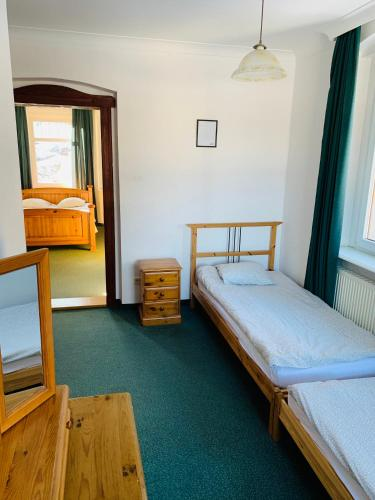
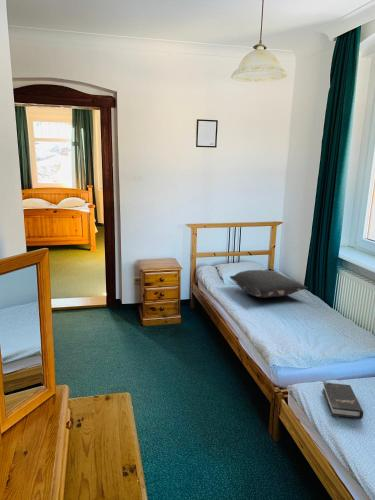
+ hardback book (341, 399)
+ pillow (267, 283)
